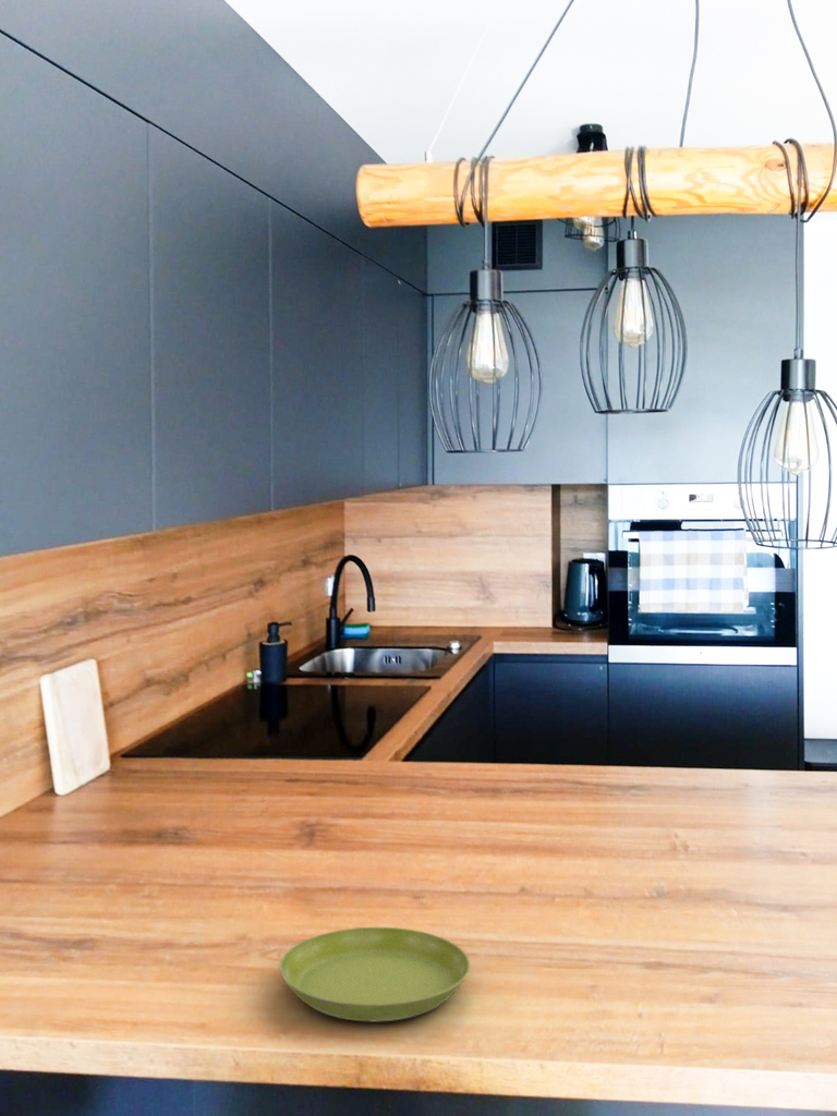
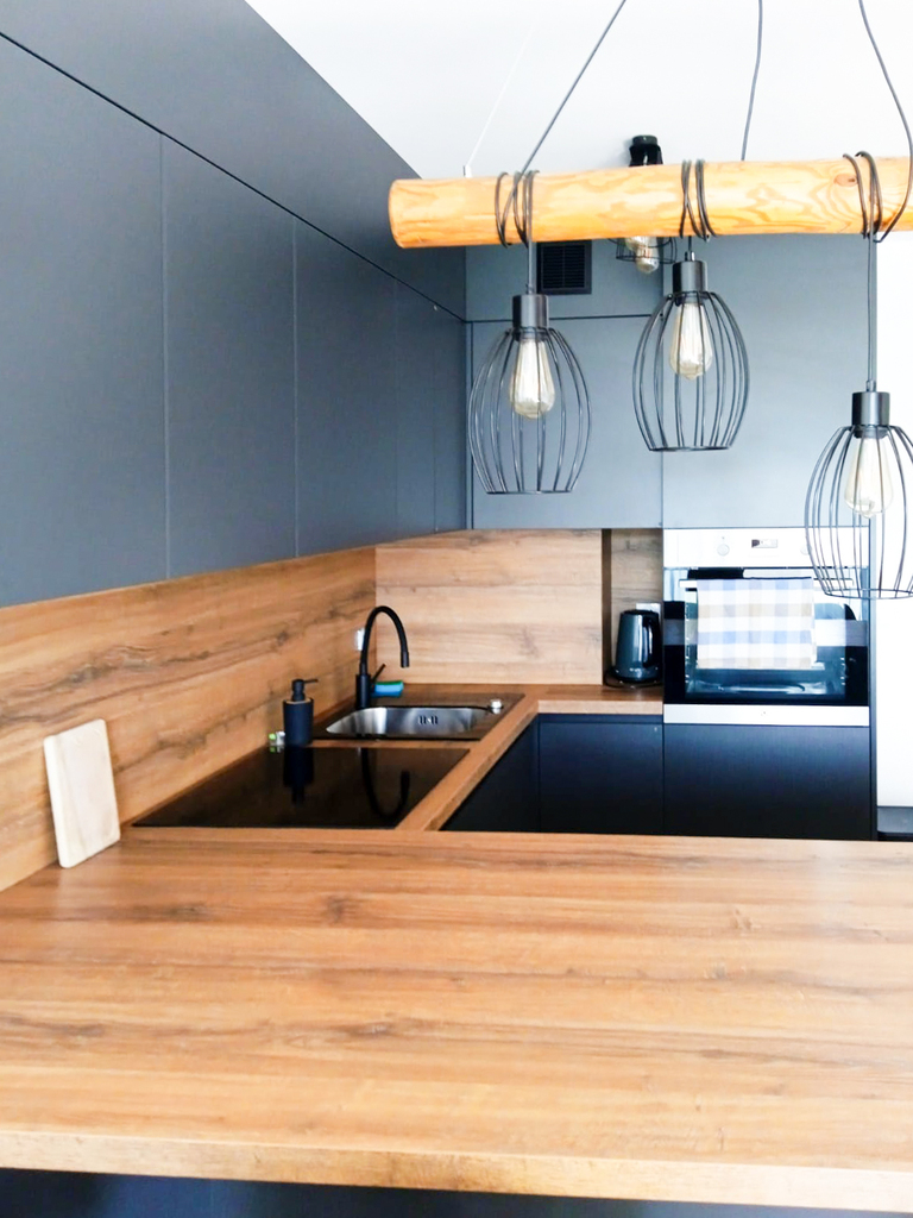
- saucer (375, 975)
